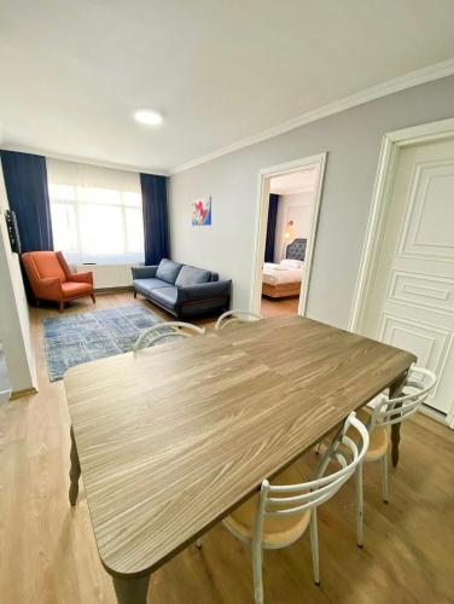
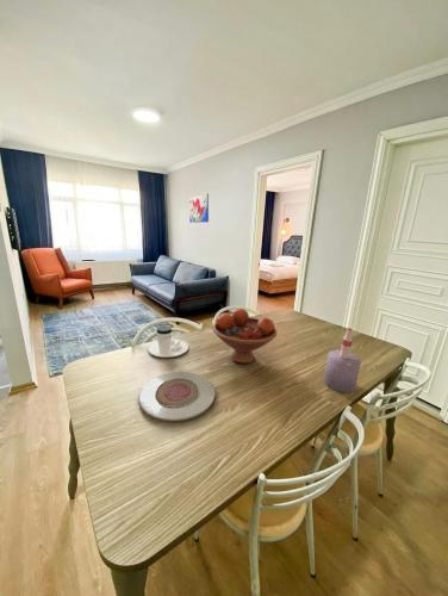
+ coffee cup (168, 337)
+ fruit bowl (243, 336)
+ plate (178, 392)
+ bottle (343, 356)
